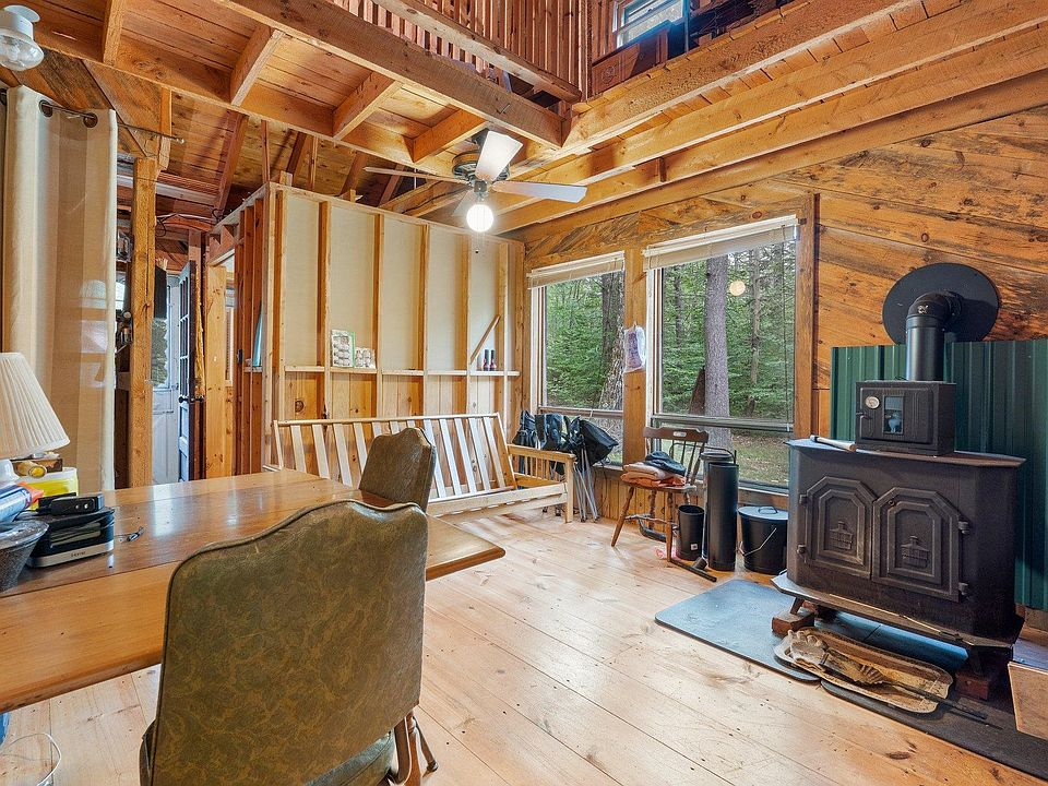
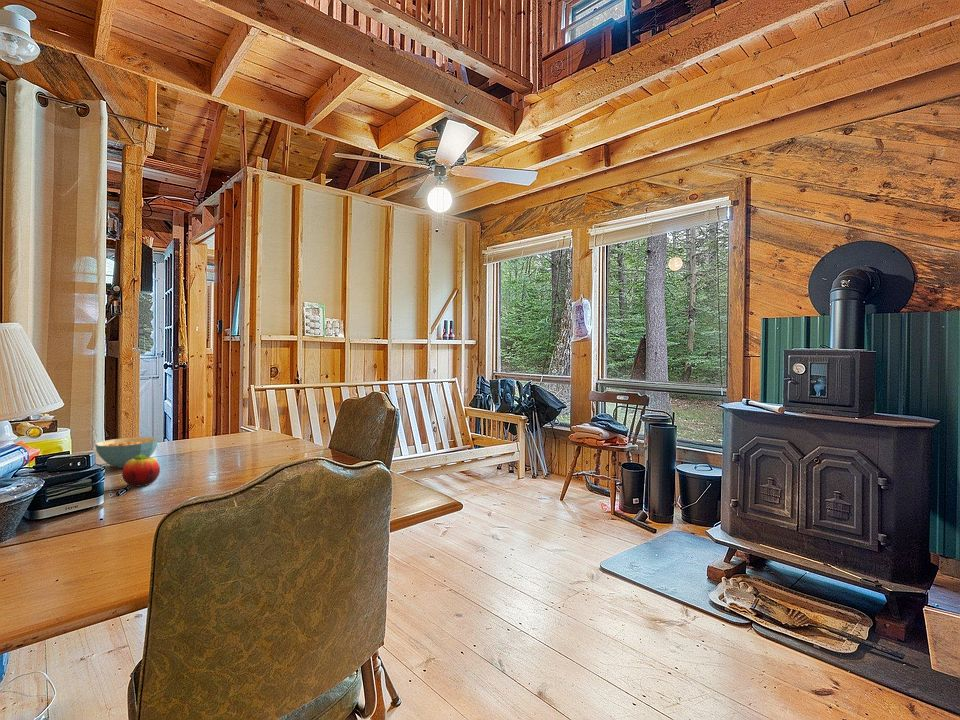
+ fruit (141, 470)
+ cereal bowl (127, 453)
